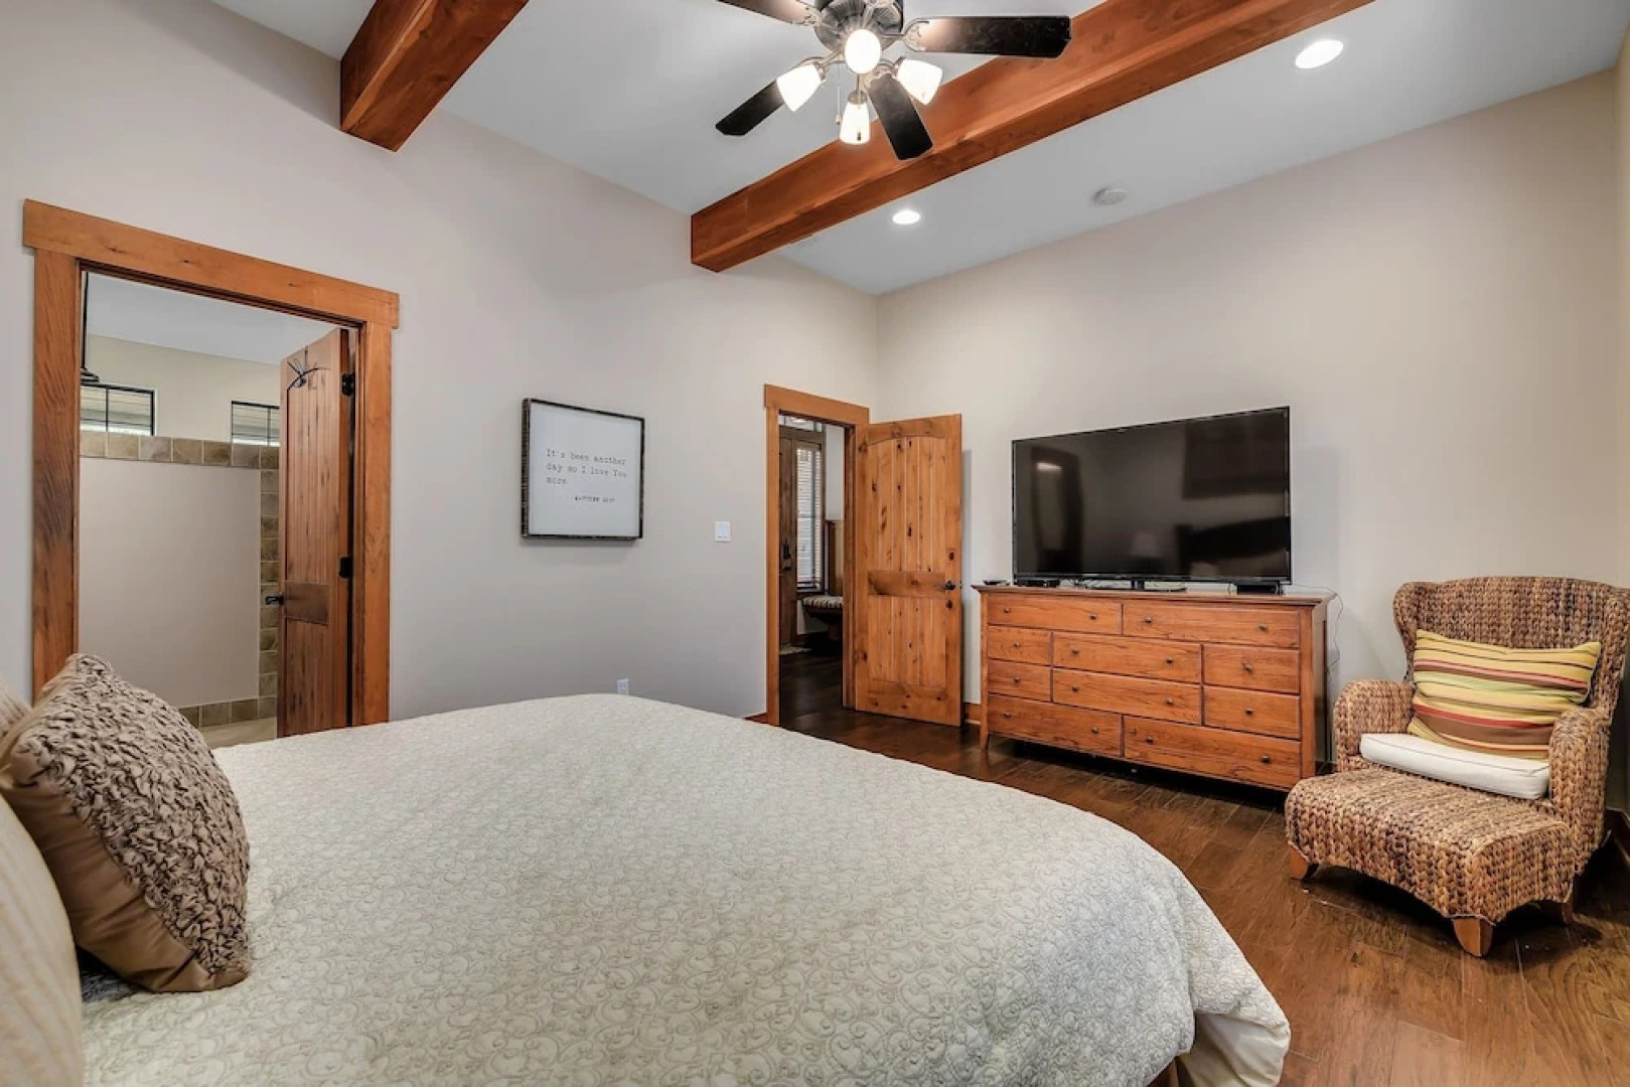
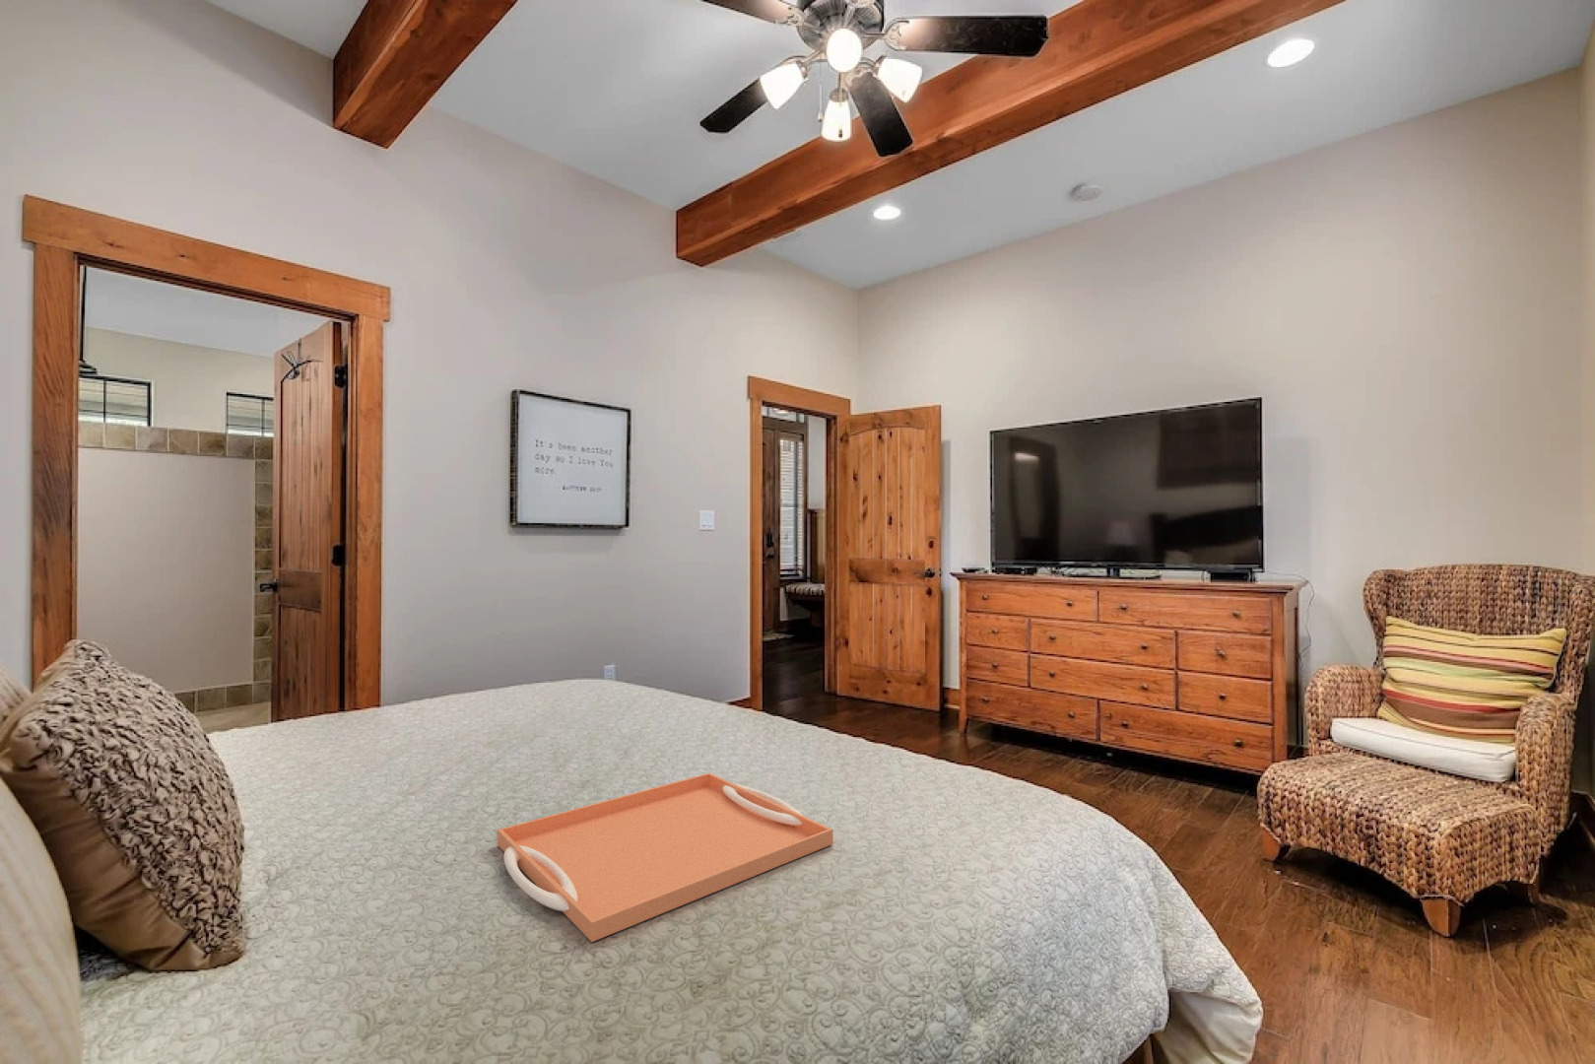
+ serving tray (665, 836)
